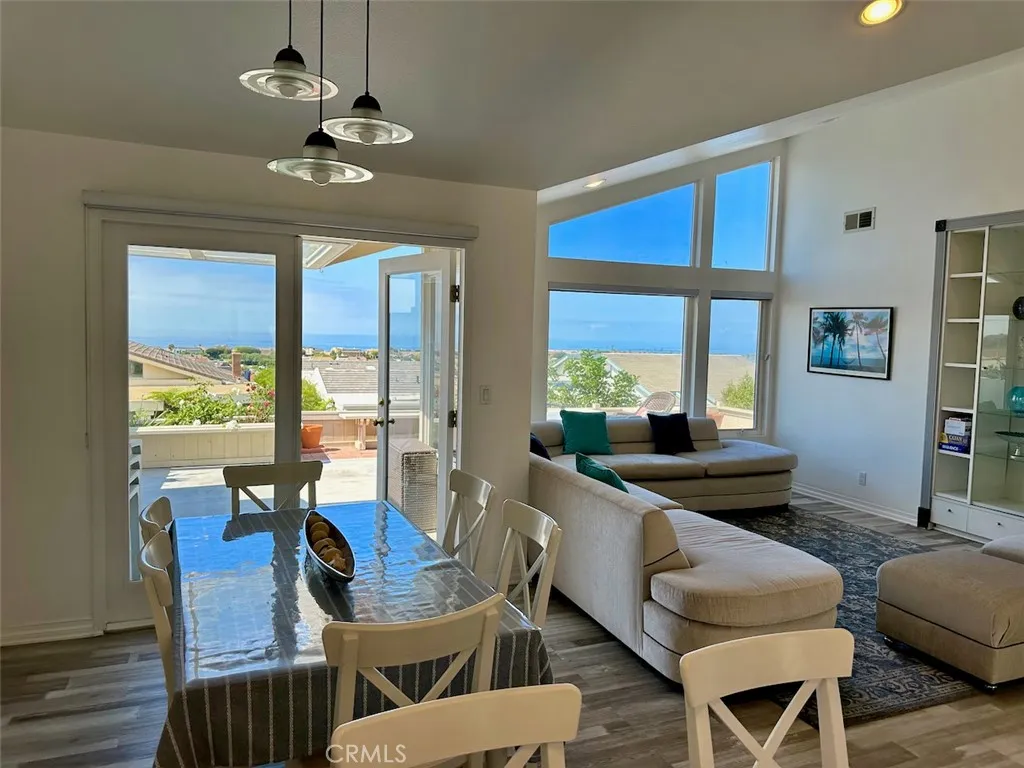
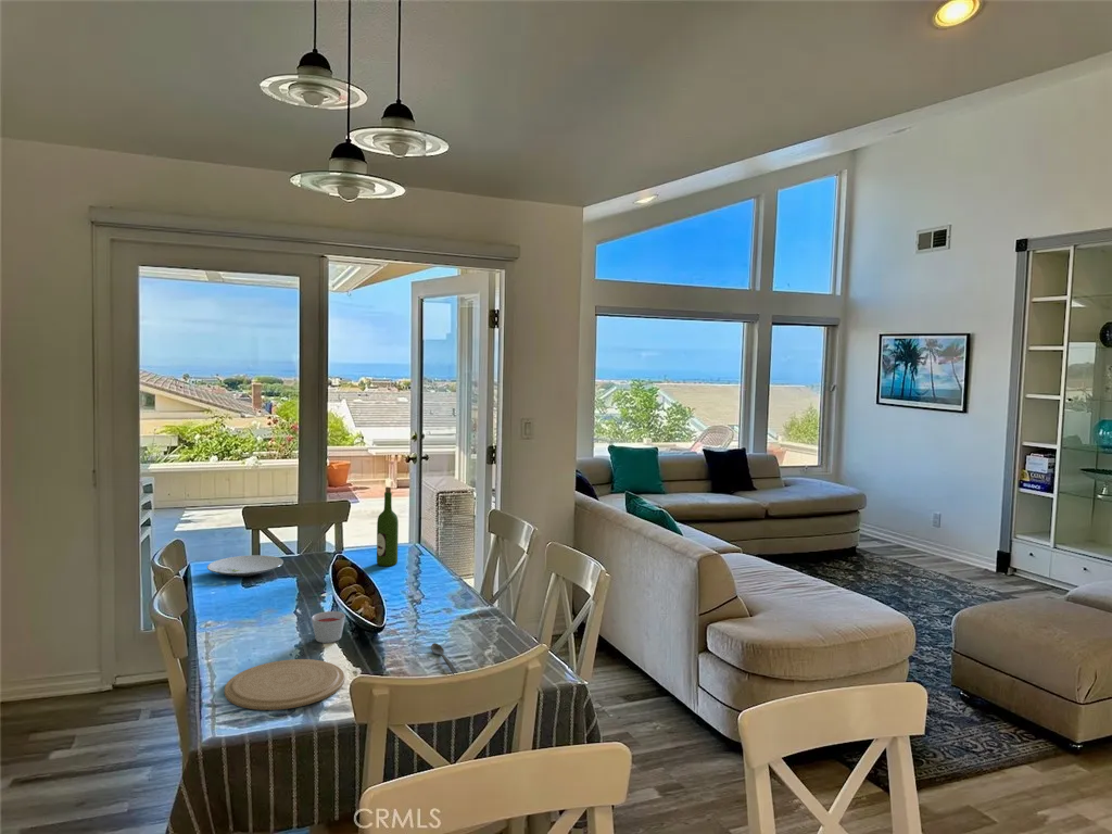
+ spoon (444, 658)
+ wine bottle (387, 526)
+ candle (328, 628)
+ plate (245, 568)
+ plate (286, 681)
